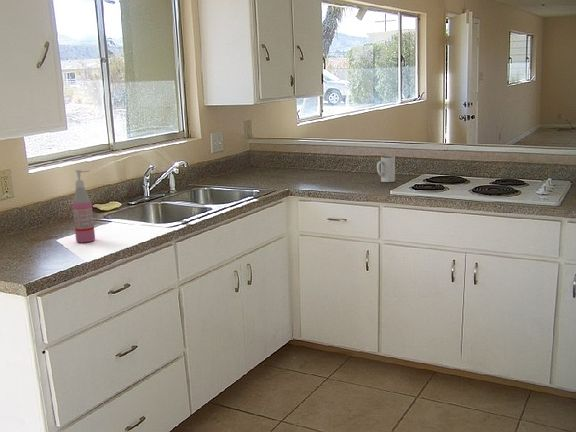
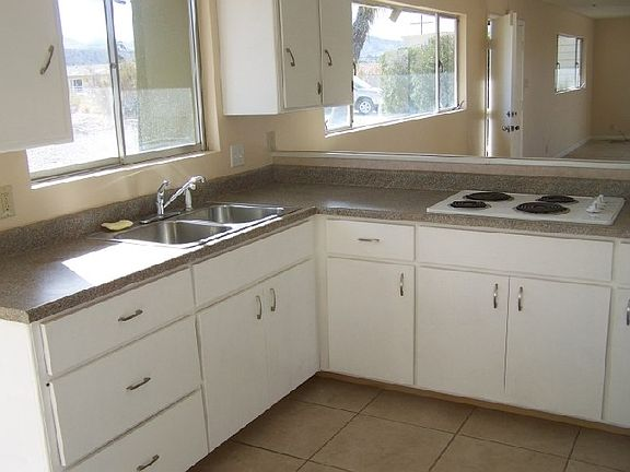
- soap dispenser (82, 205)
- mug (385, 169)
